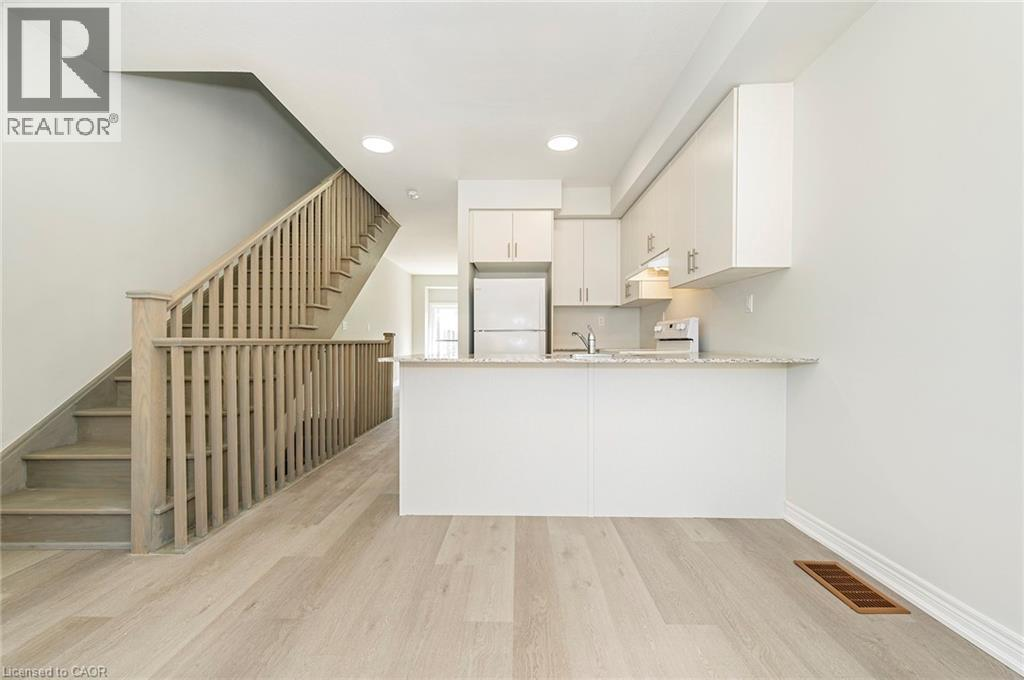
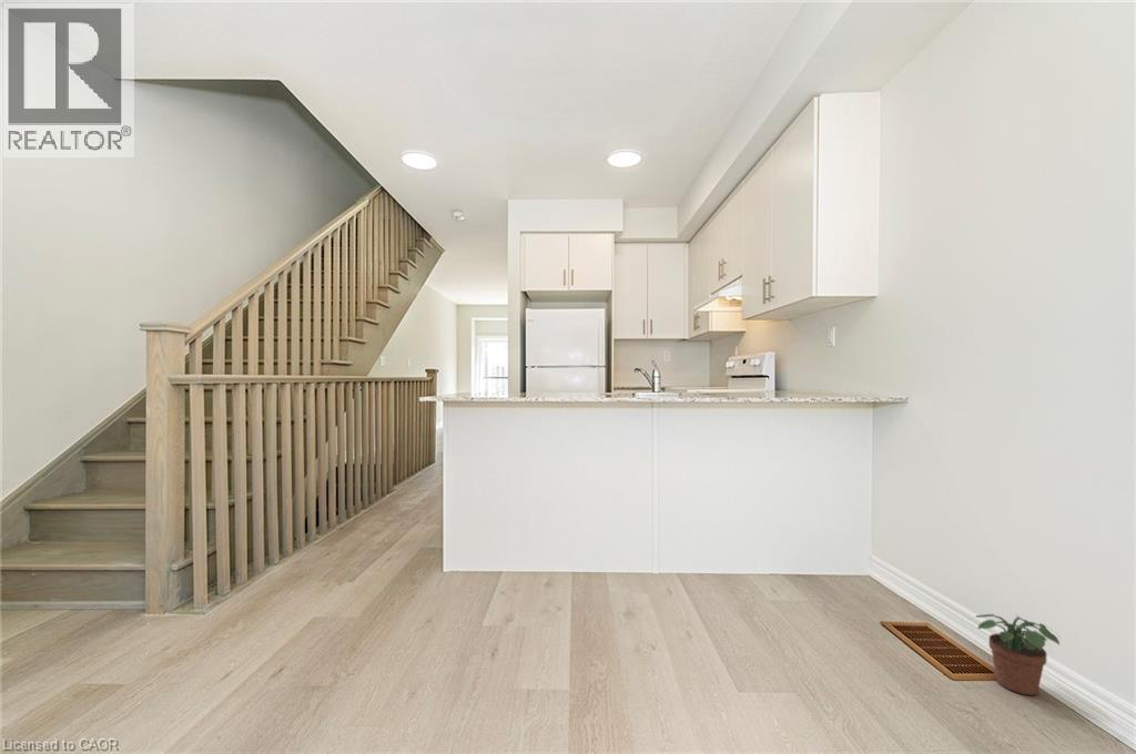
+ potted plant (1015, 653)
